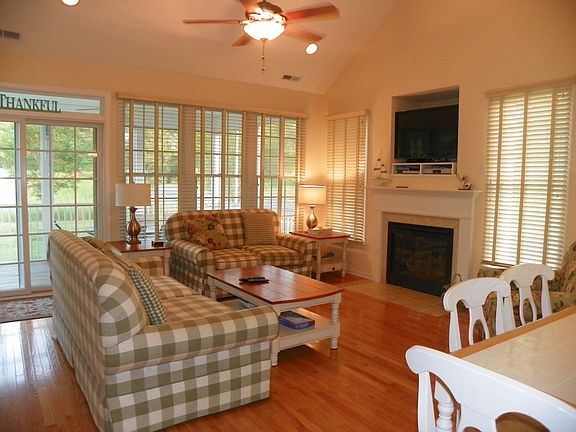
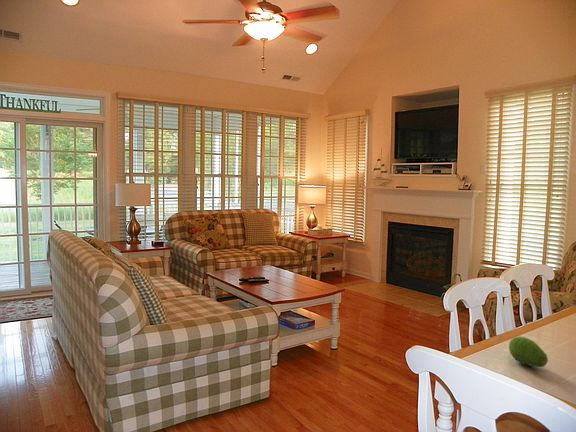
+ fruit (528, 351)
